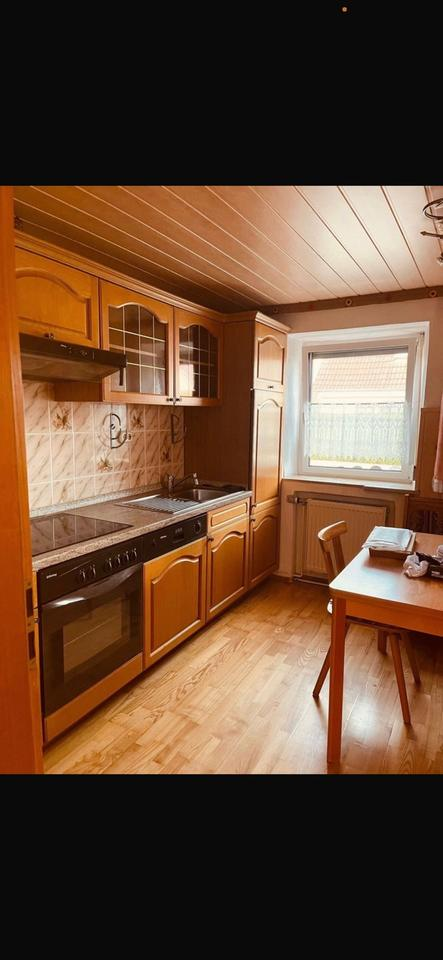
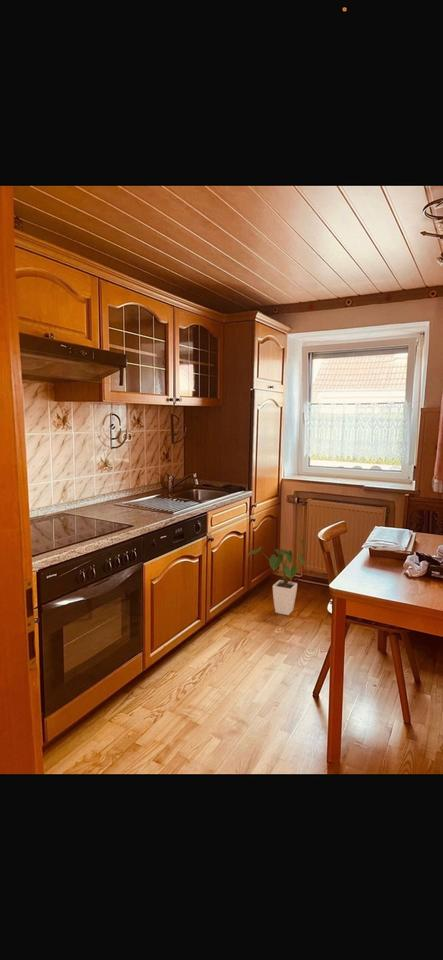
+ house plant (281, 576)
